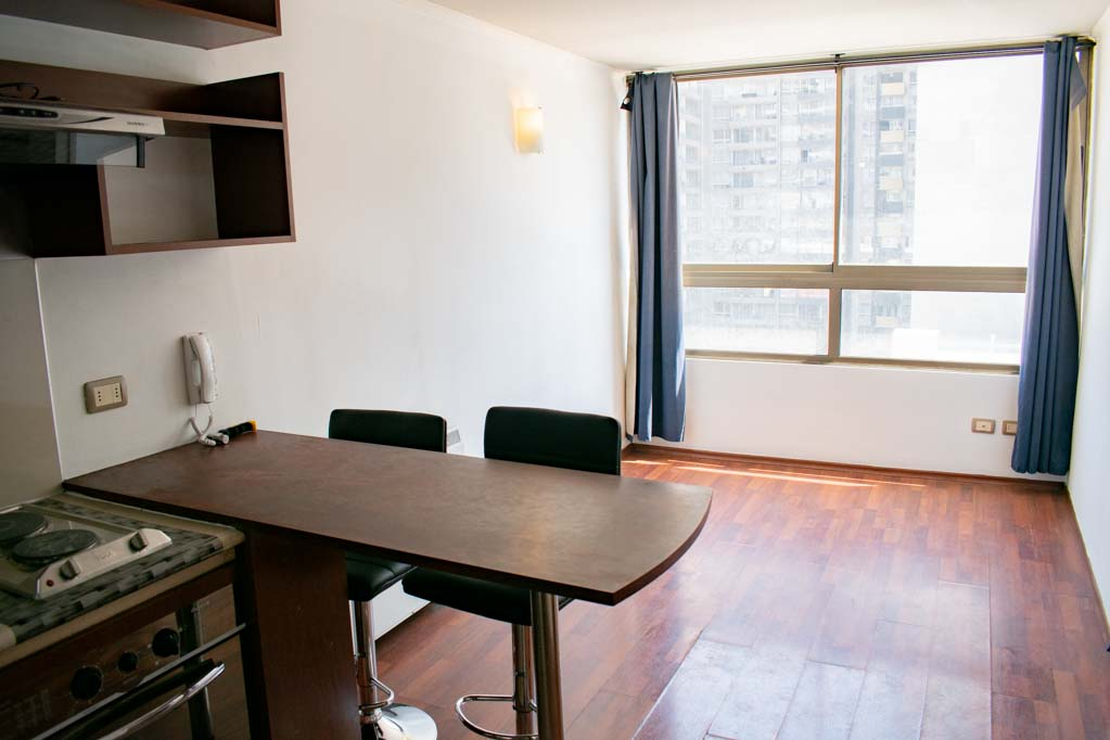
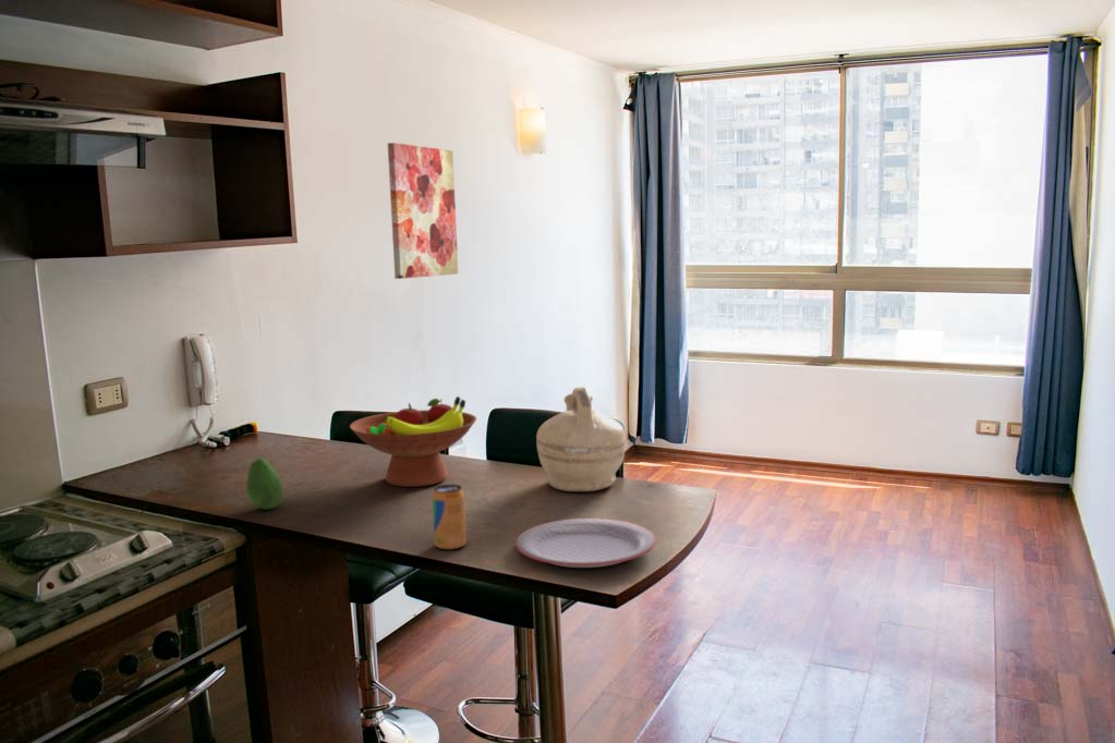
+ fruit (264, 484)
+ teapot (582, 435)
+ fruit bowl (414, 439)
+ wall art (424, 211)
+ plate (585, 545)
+ beverage can (449, 516)
